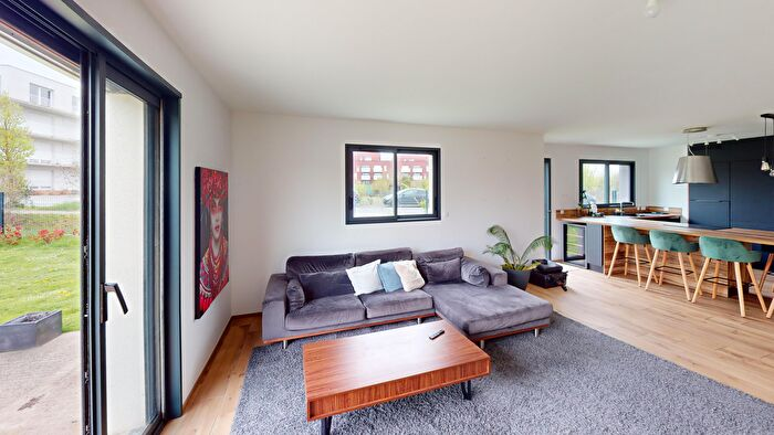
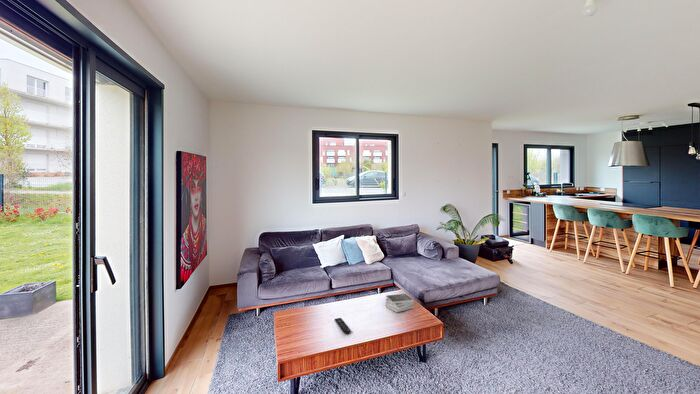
+ remote control (342, 325)
+ book (399, 302)
